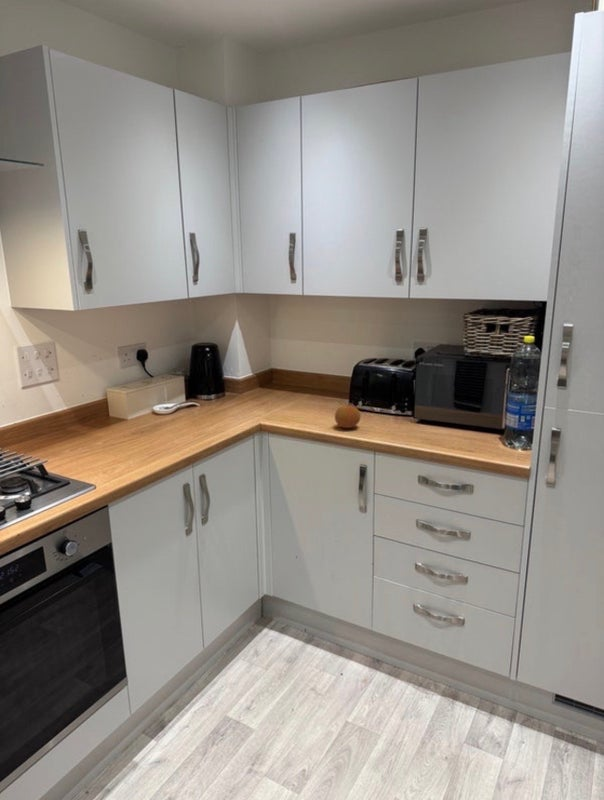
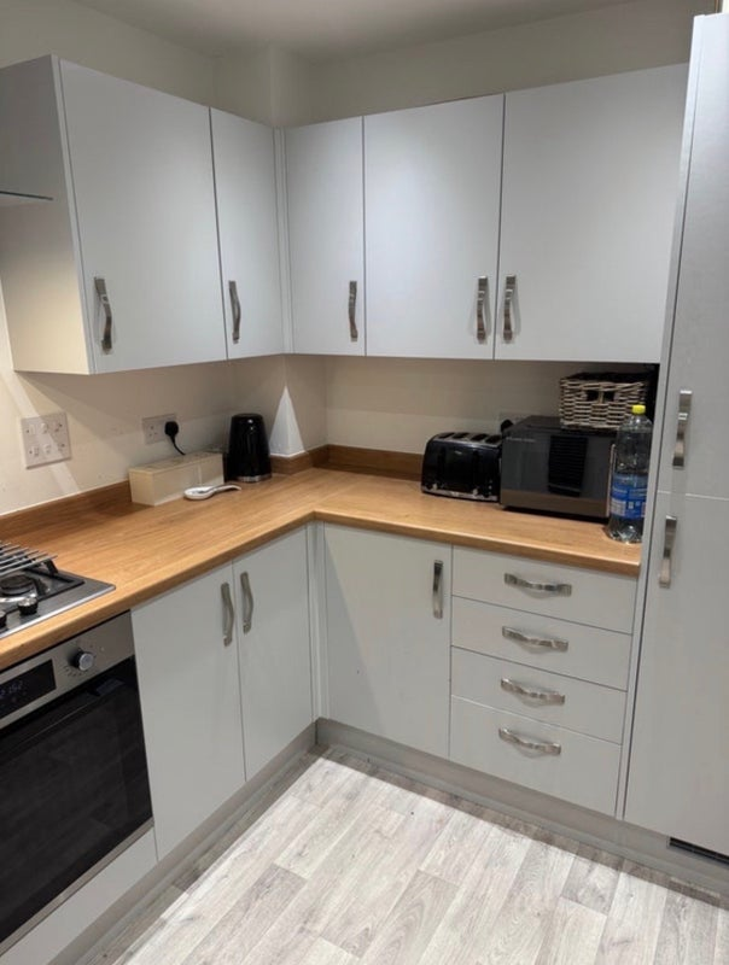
- fruit (347, 416)
